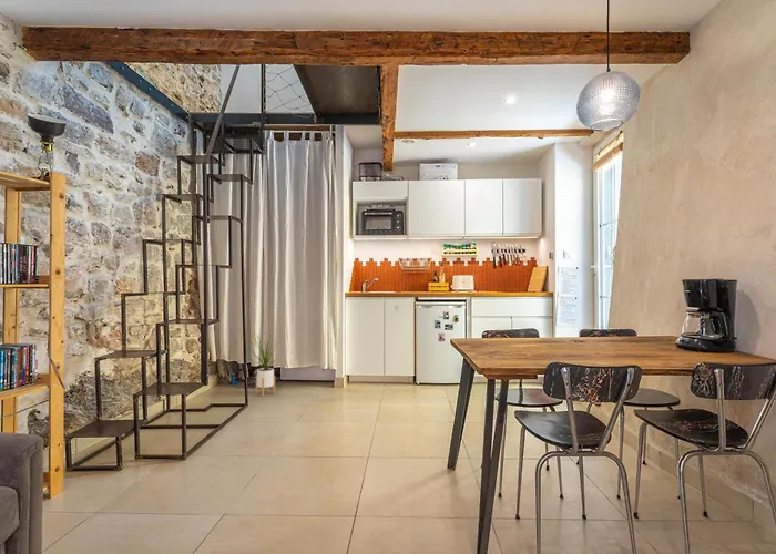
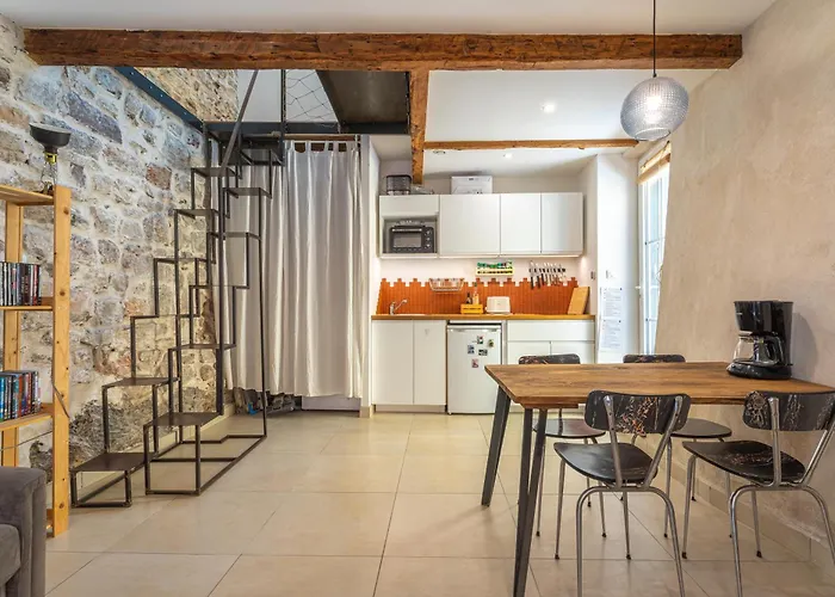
- house plant (266, 361)
